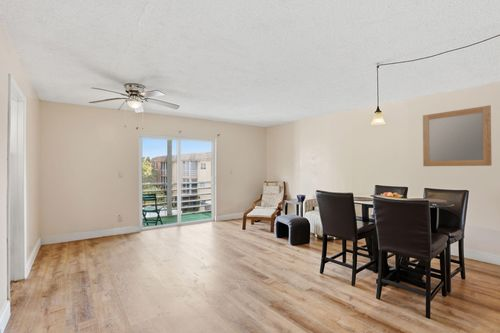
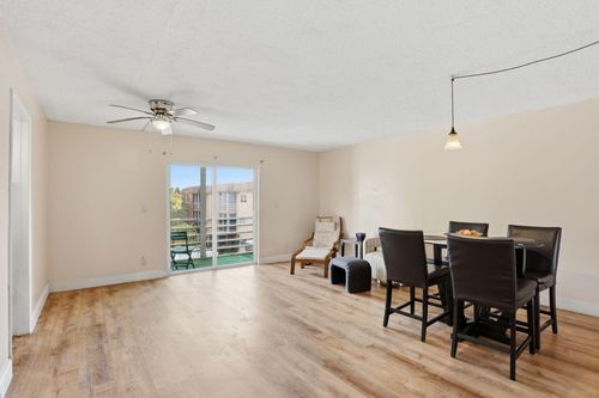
- home mirror (454, 138)
